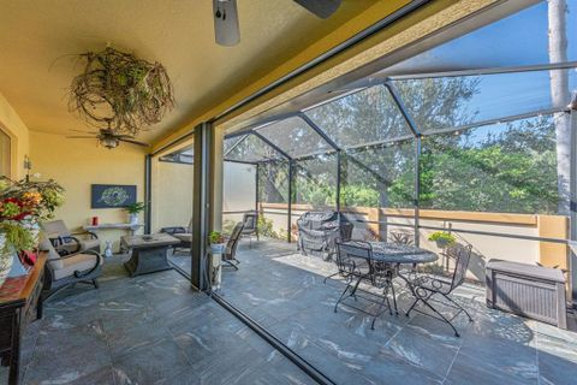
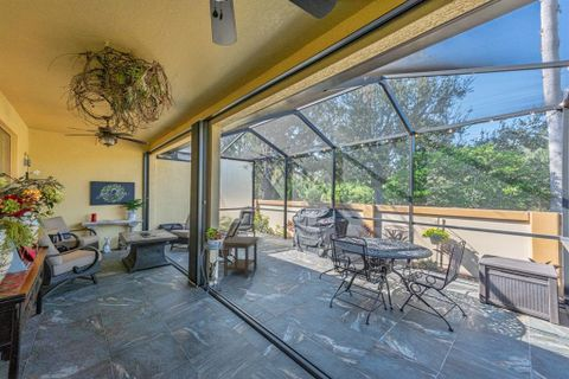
+ side table (237, 255)
